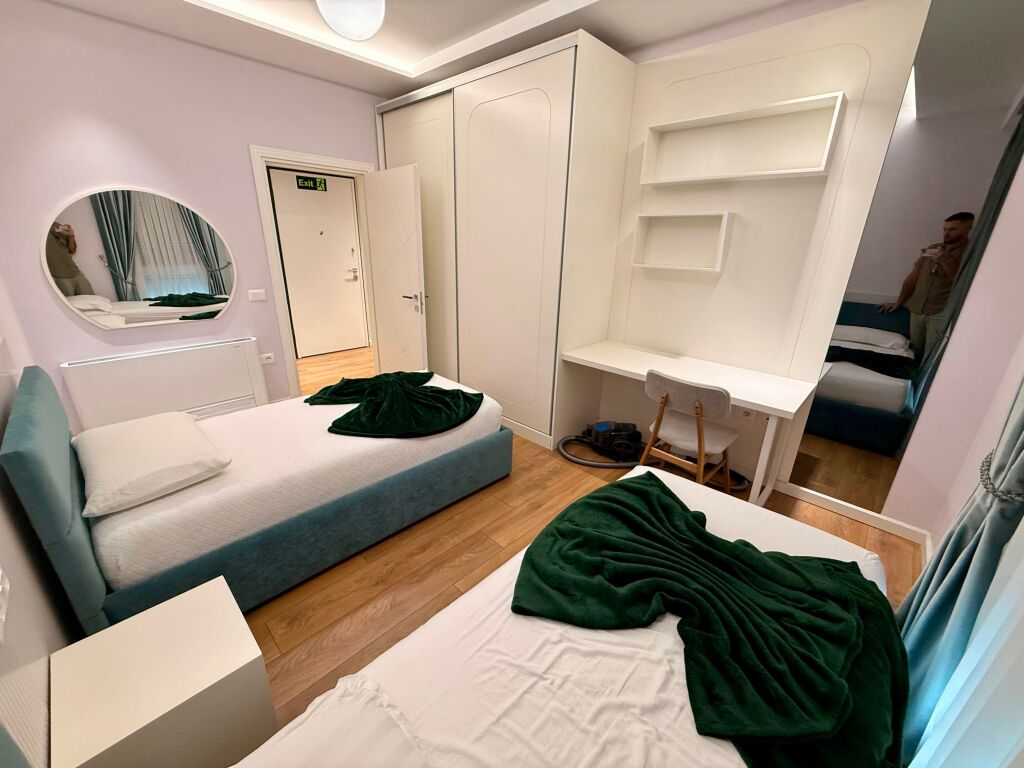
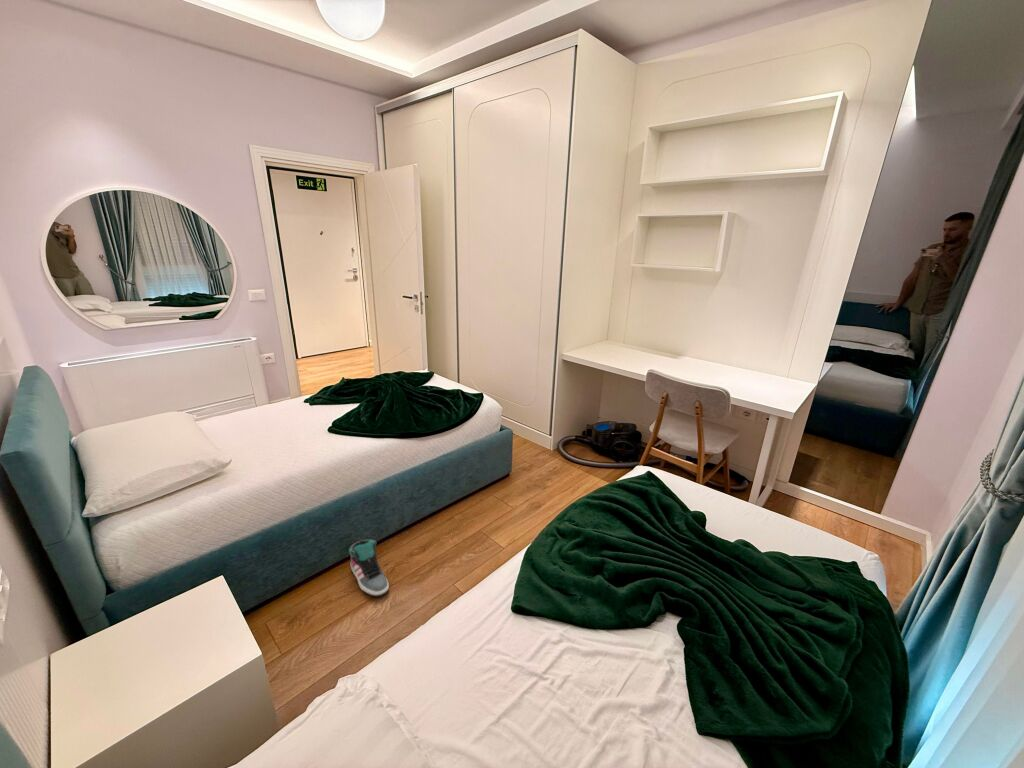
+ sneaker (368, 561)
